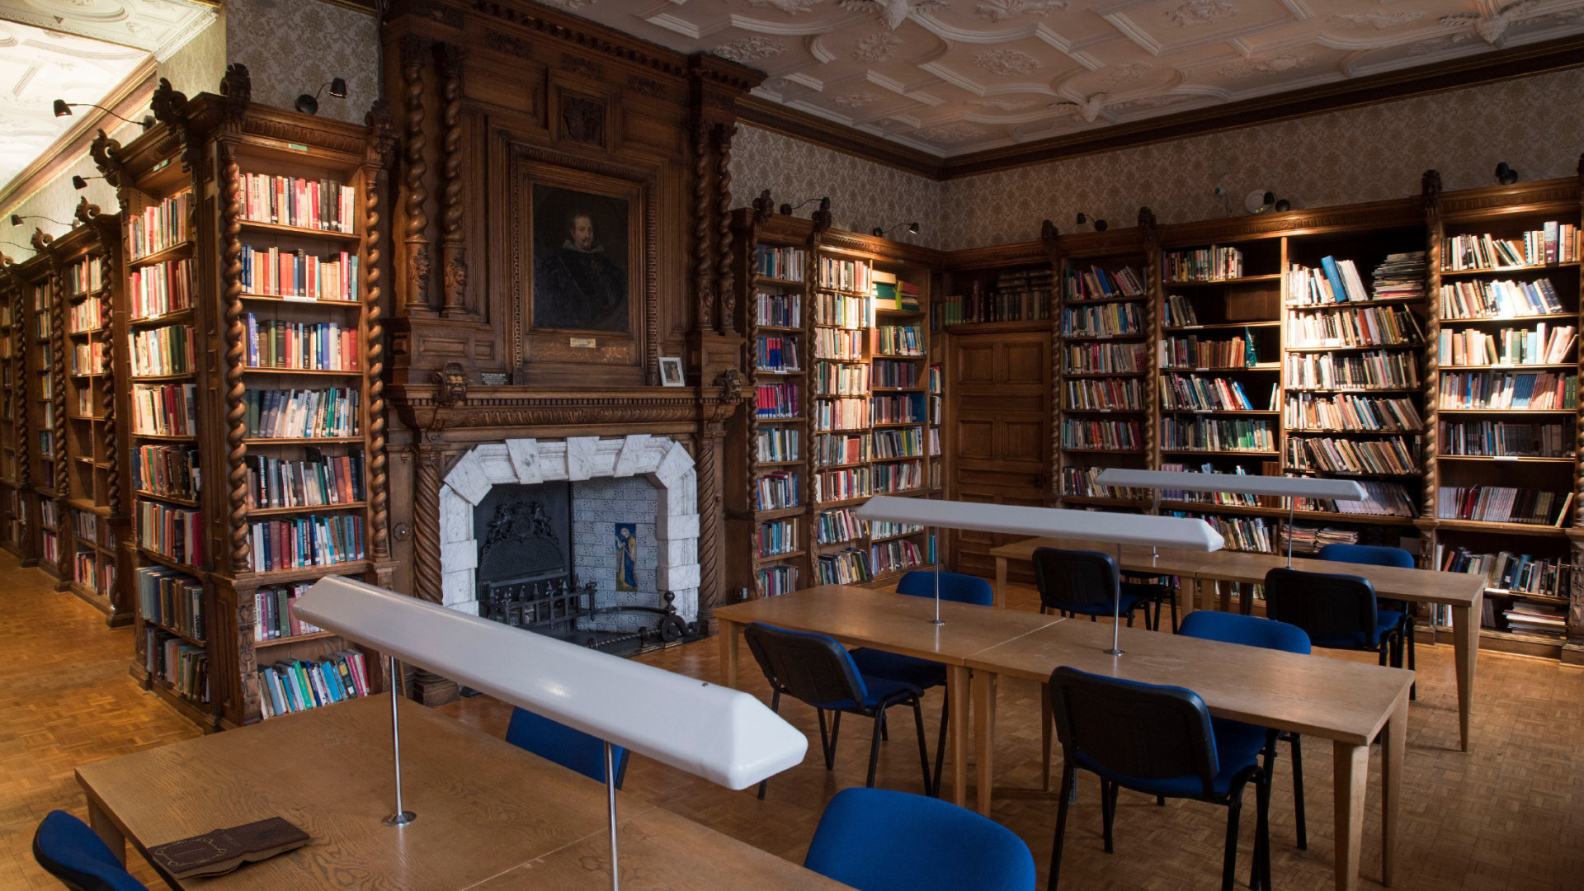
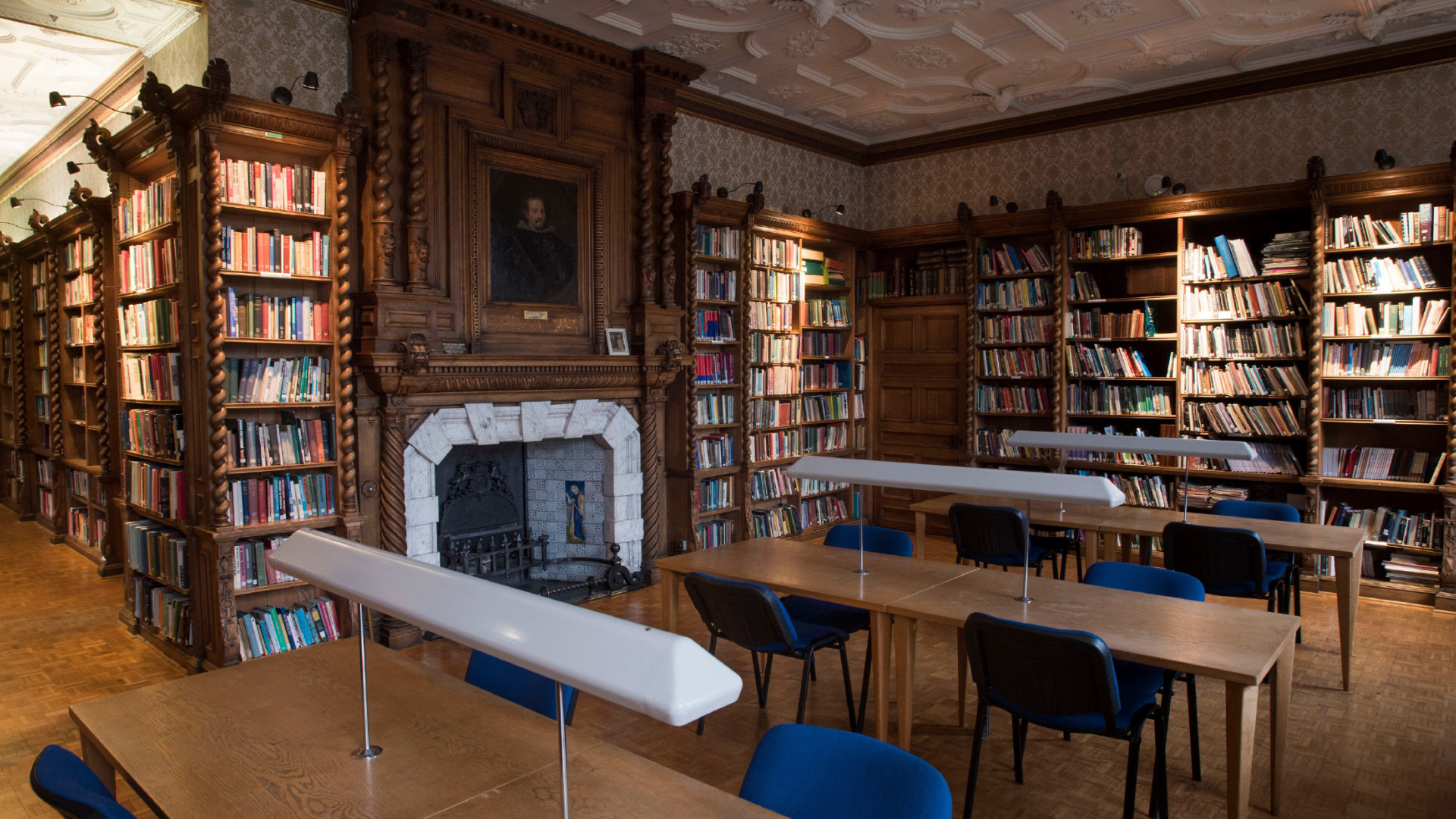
- book (231, 846)
